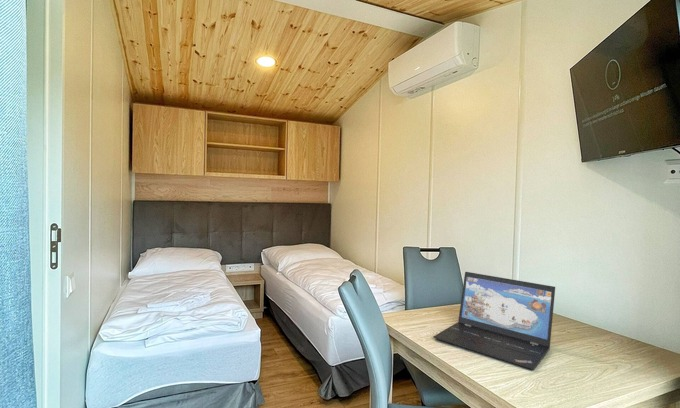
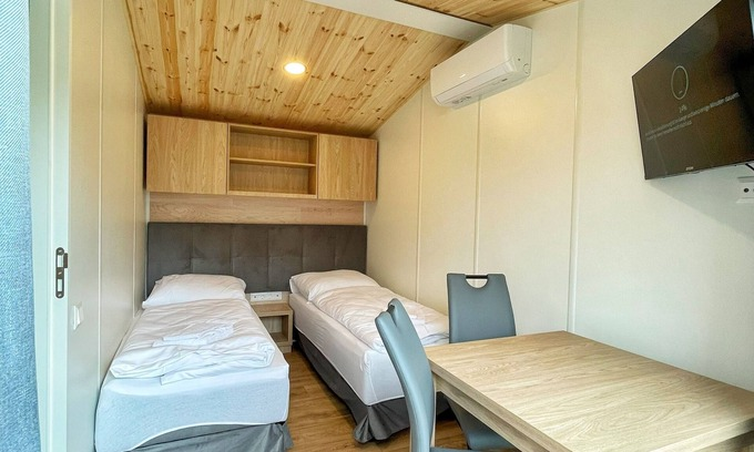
- laptop (493, 313)
